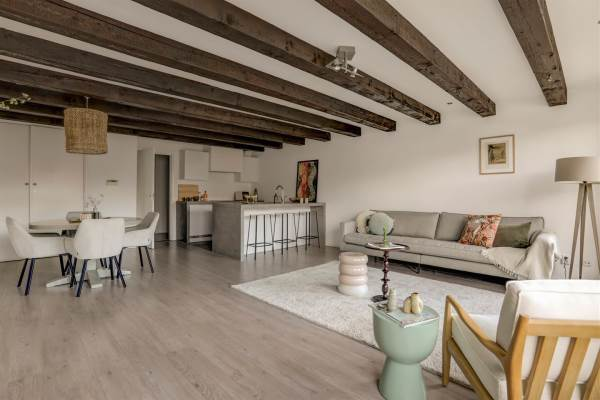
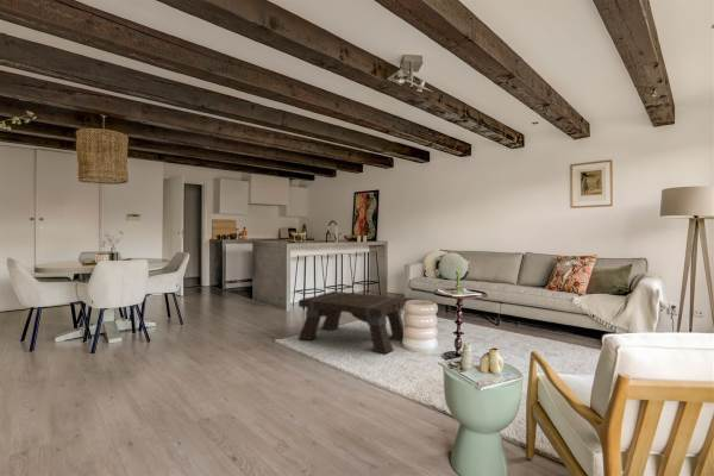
+ coffee table (355, 317)
